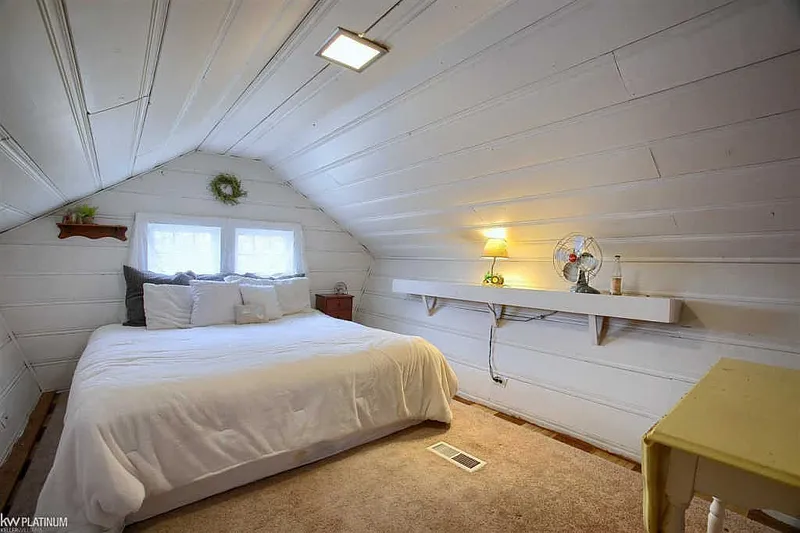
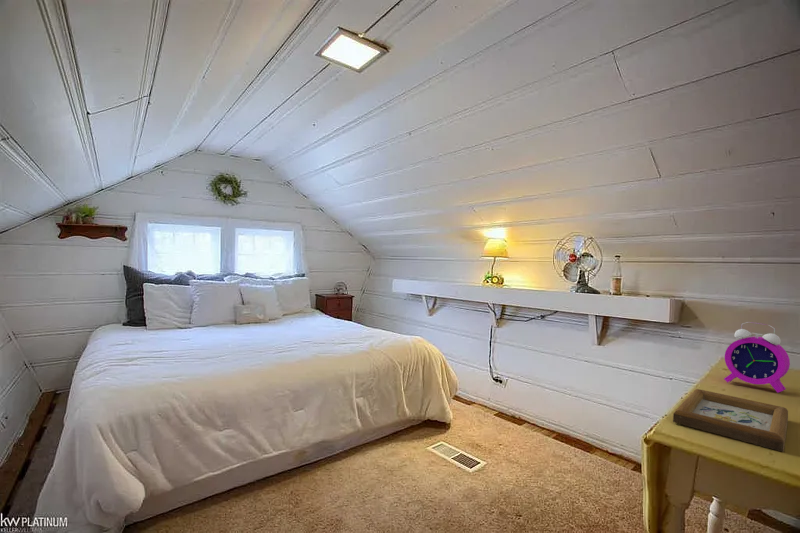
+ alarm clock (756, 354)
+ picture frame (731, 414)
